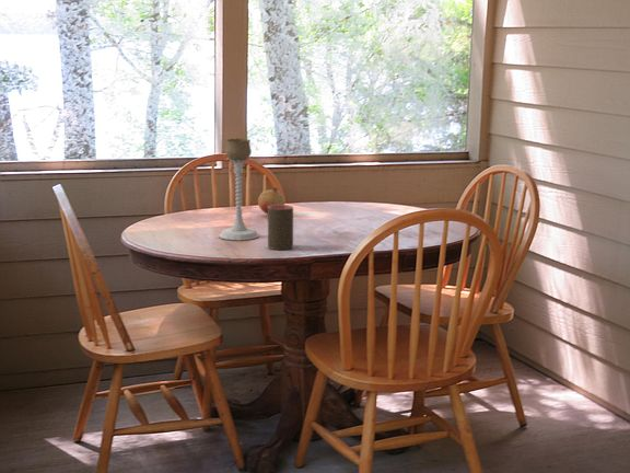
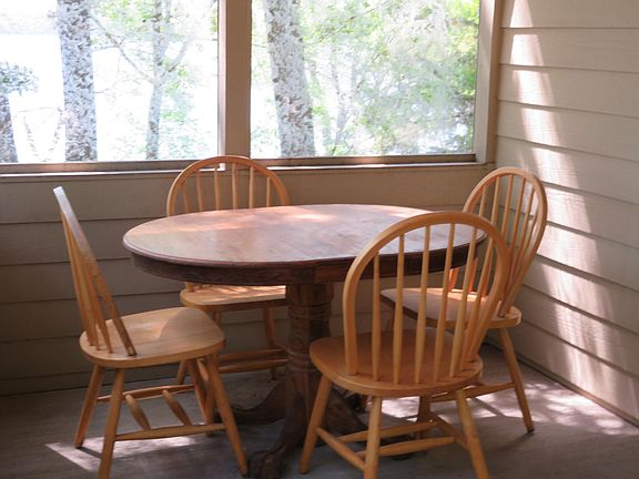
- fruit (271, 200)
- candle holder (238, 188)
- cup (280, 227)
